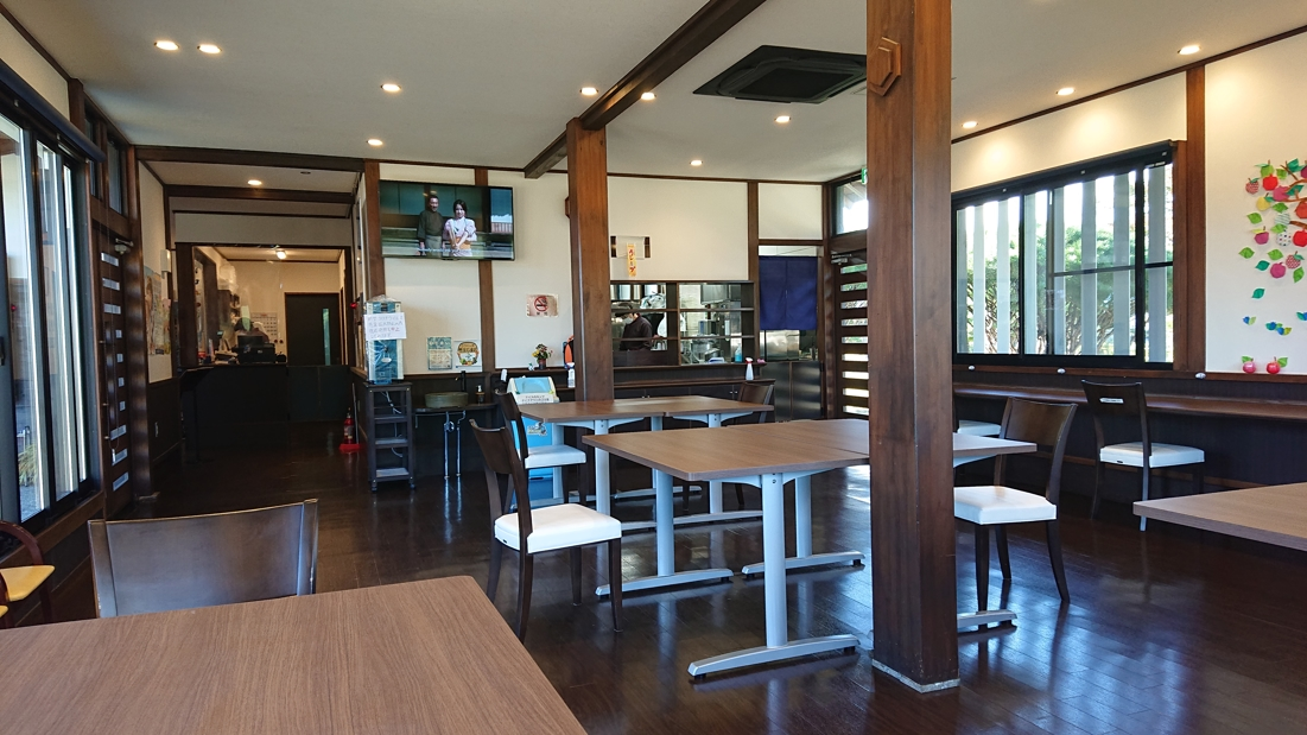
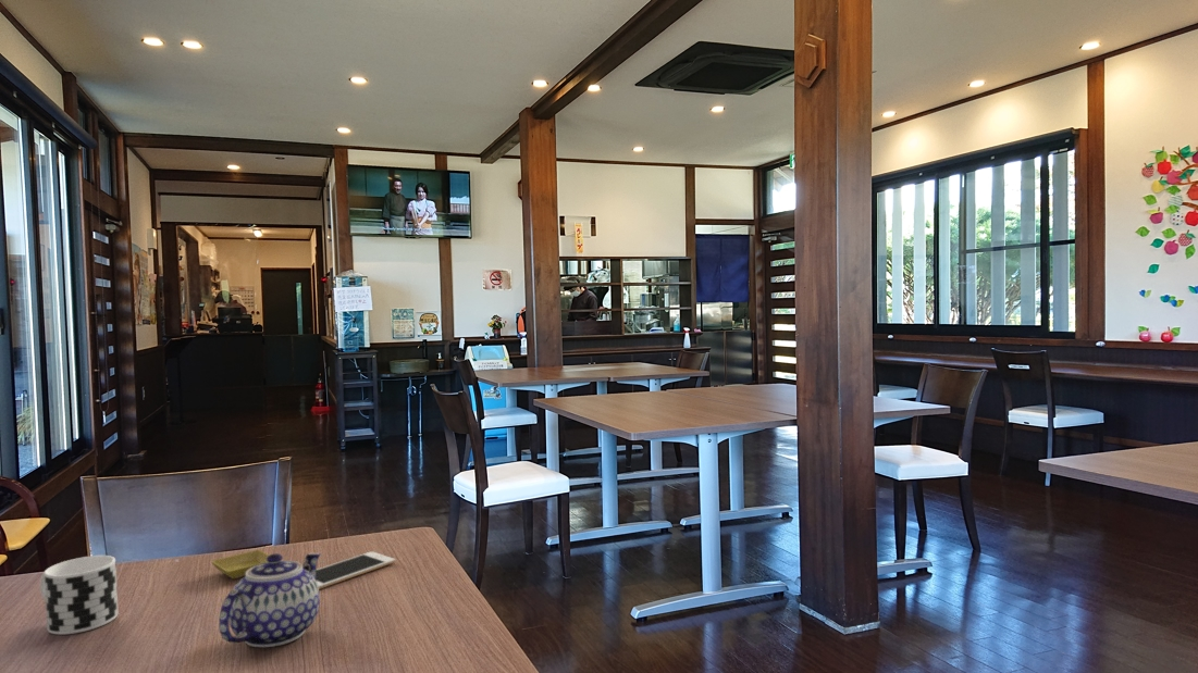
+ cell phone (346, 569)
+ teapot (274, 595)
+ saucer (244, 565)
+ cup (74, 593)
